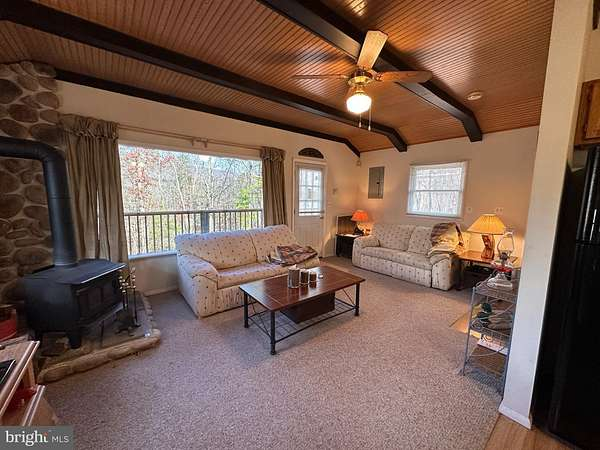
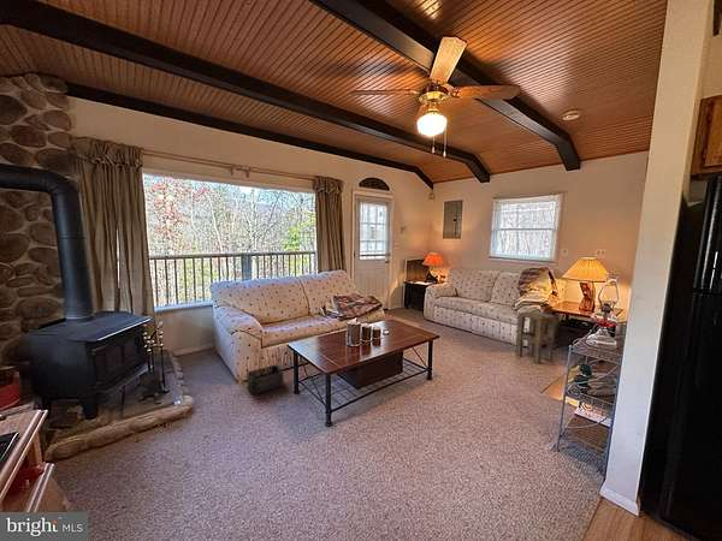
+ side table (534, 335)
+ storage bin (265, 379)
